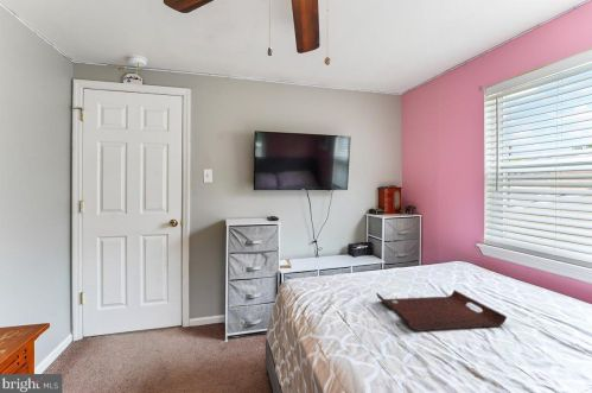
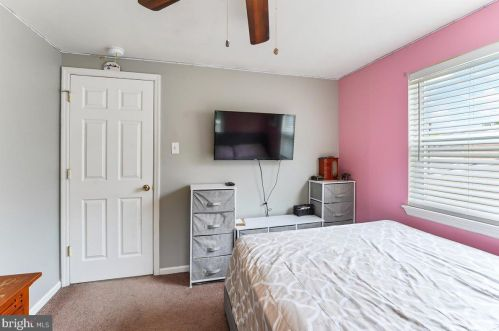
- serving tray (434, 306)
